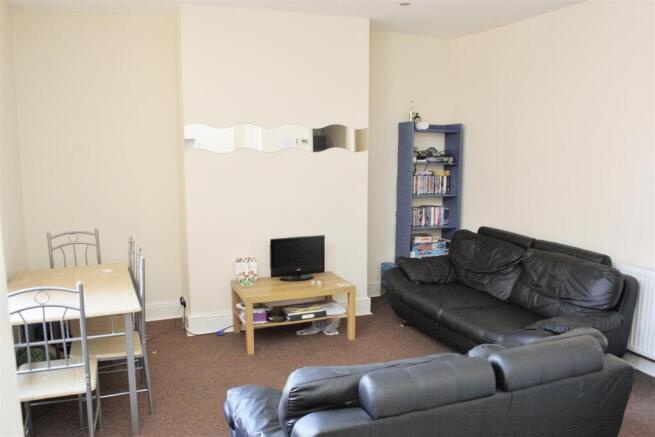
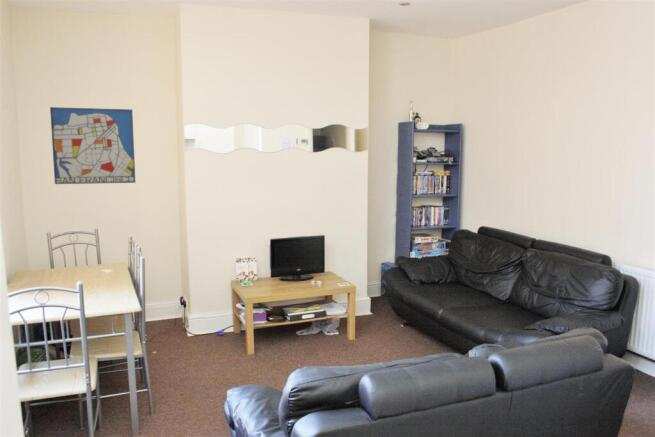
+ wall art (94, 146)
